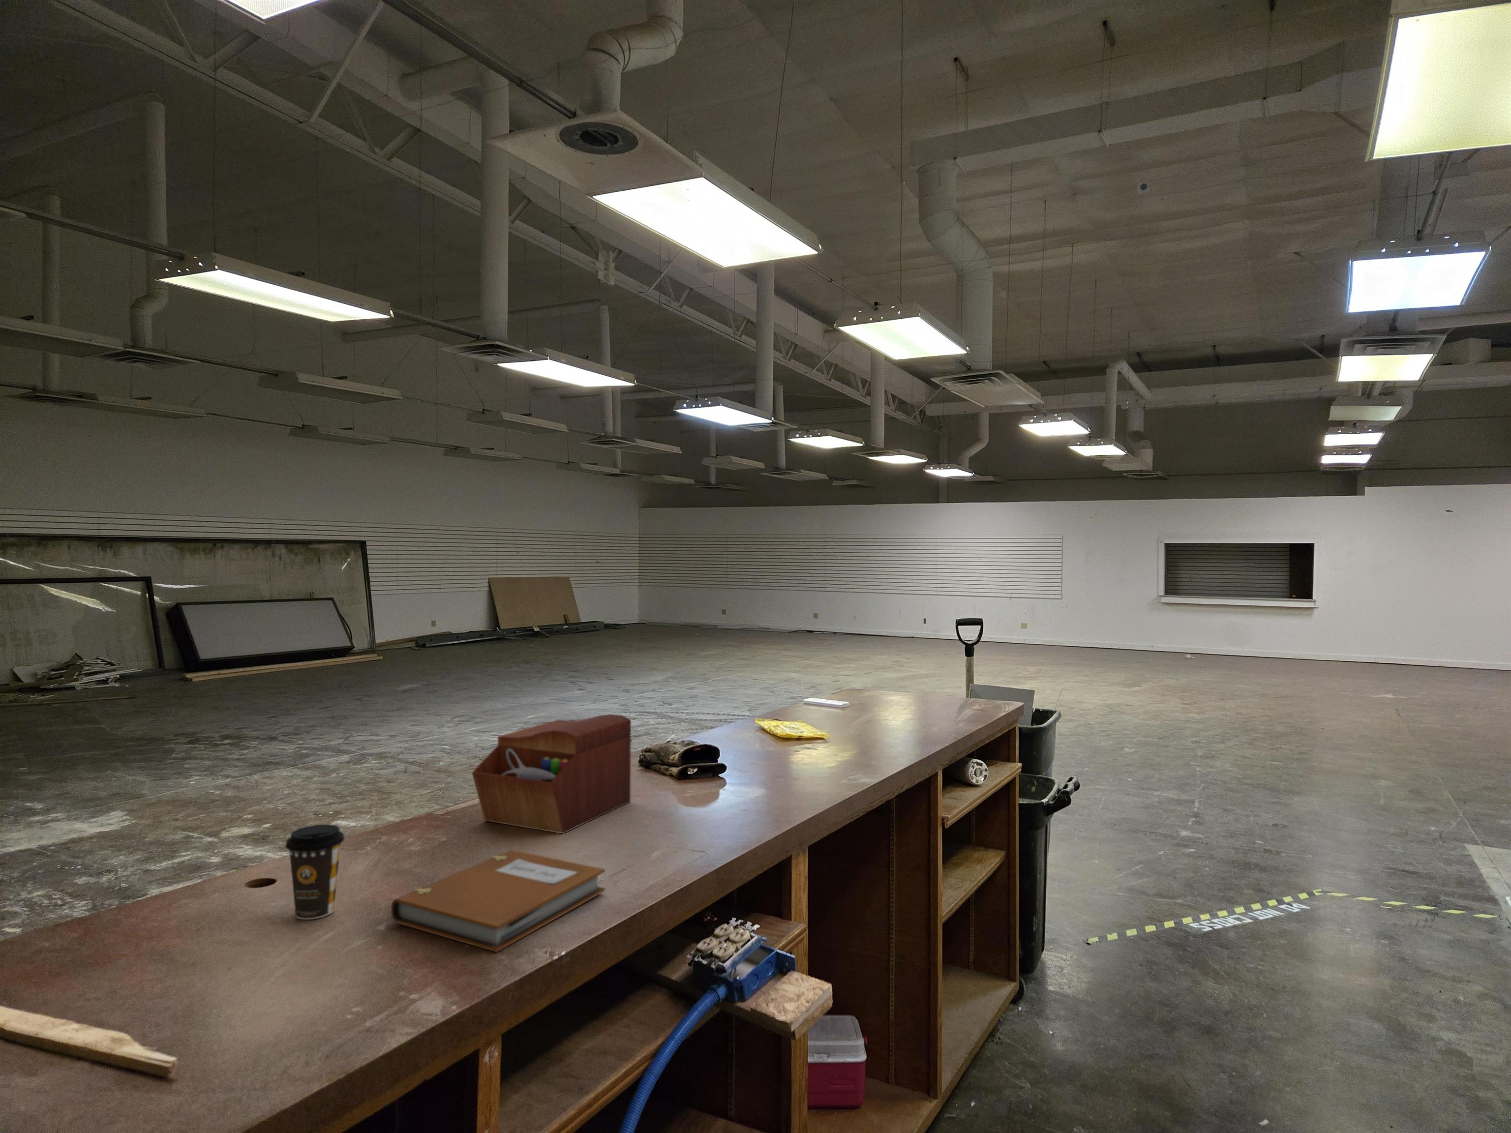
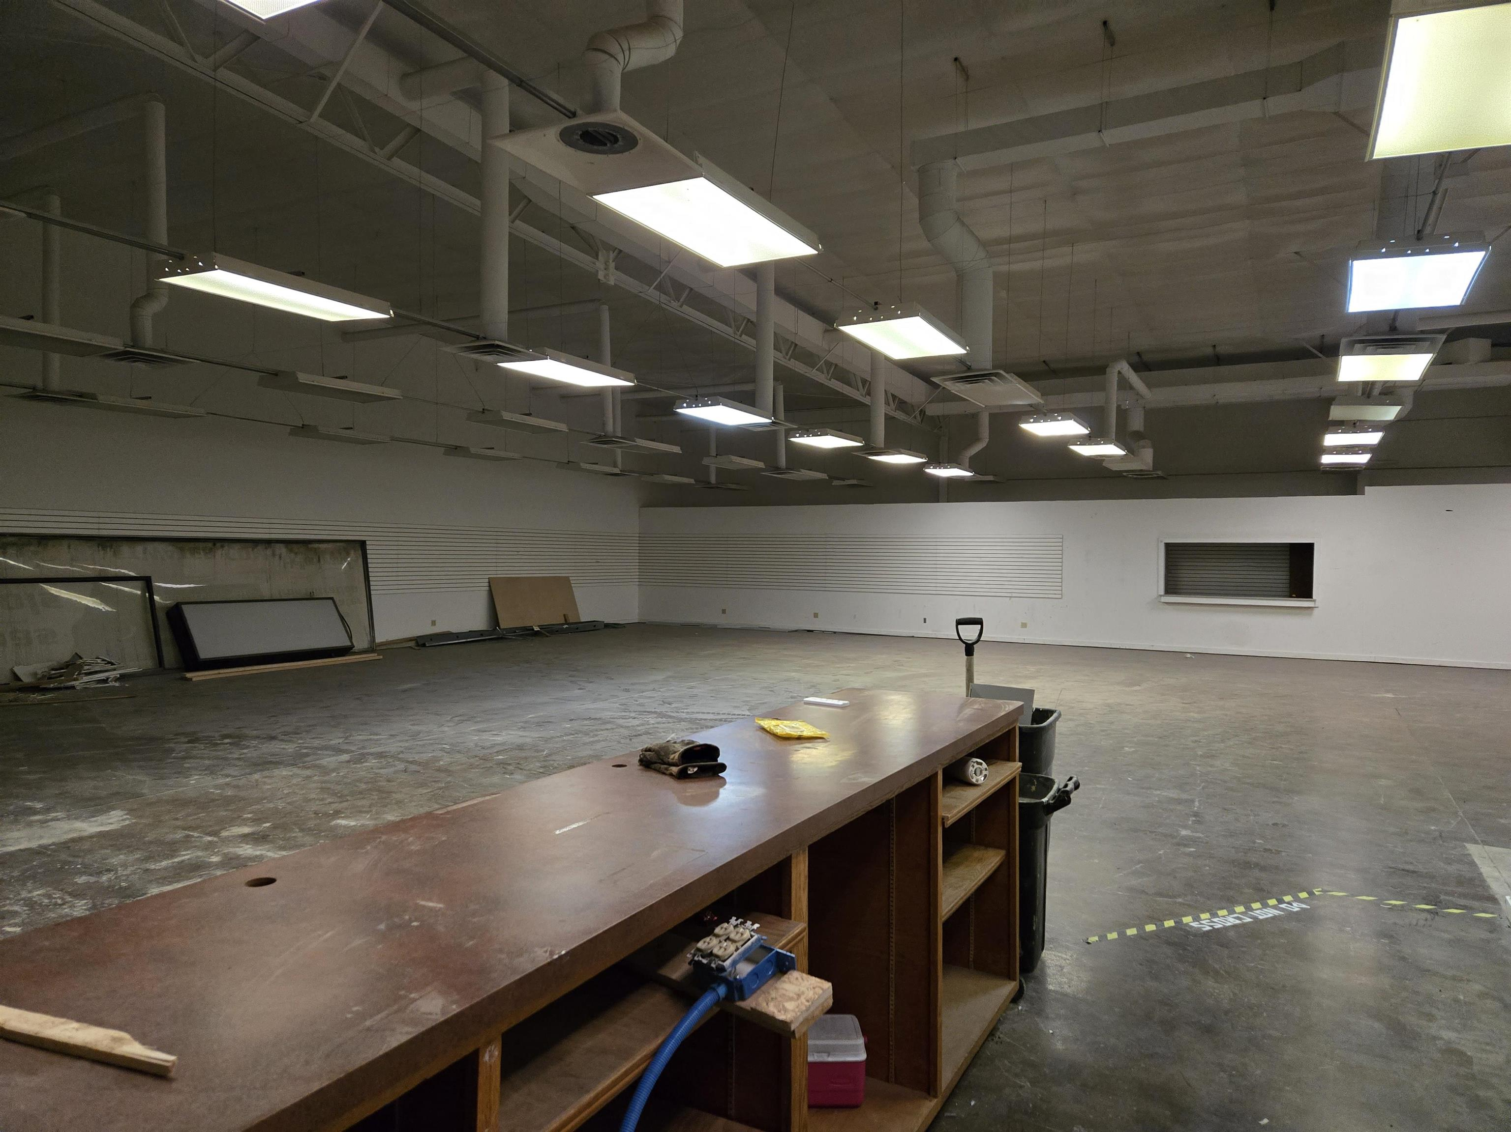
- smoke detector (1143, 187)
- sewing box (553, 768)
- coffee cup (315, 871)
- notebook (506, 893)
